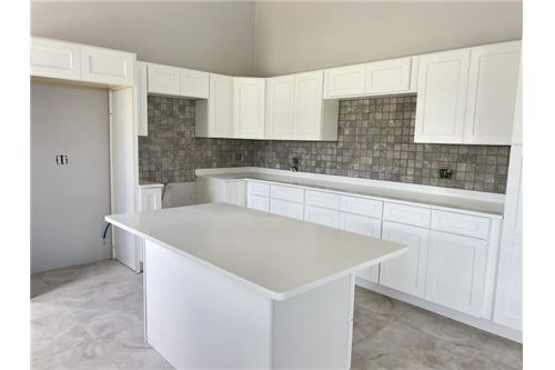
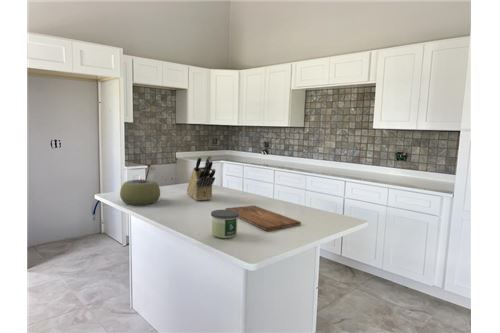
+ plant pot (140, 191)
+ candle (224, 223)
+ cutting board (259, 216)
+ knife block (200, 176)
